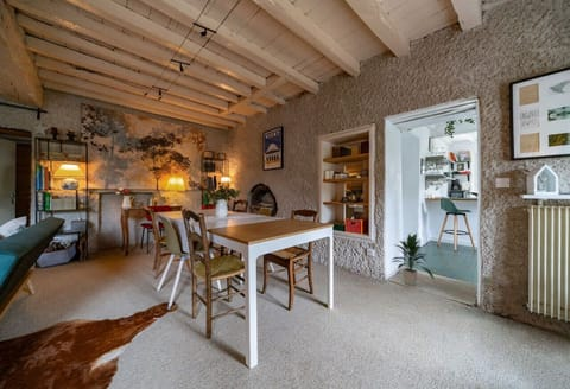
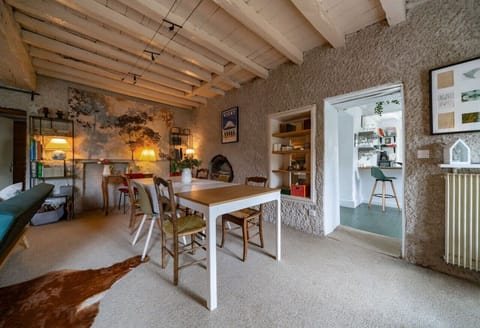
- indoor plant (411, 259)
